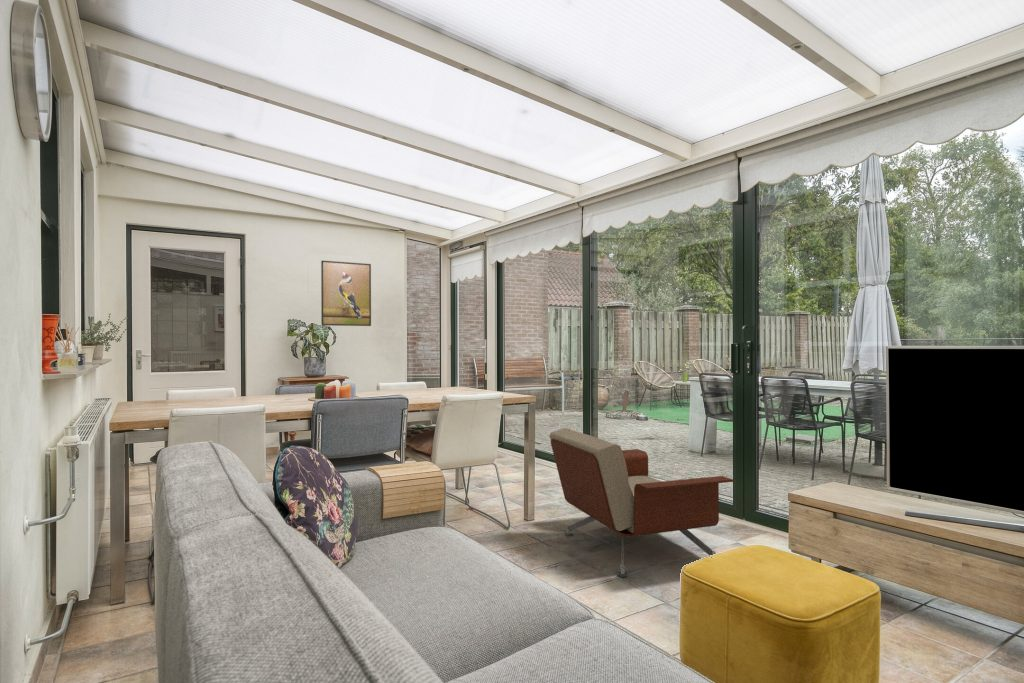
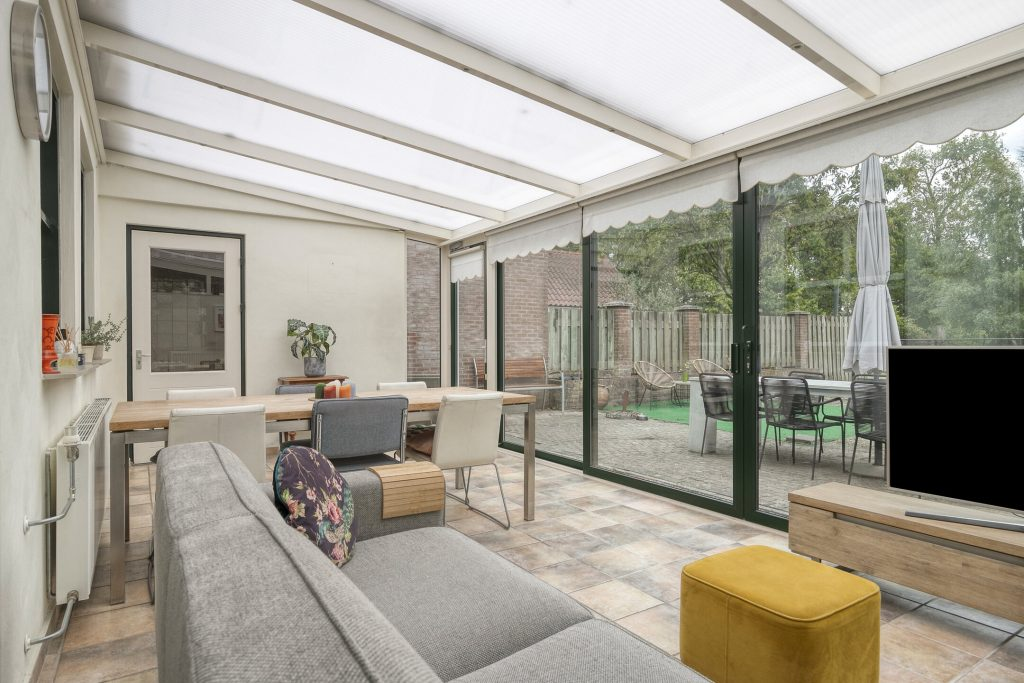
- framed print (346, 294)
- armchair (627, 490)
